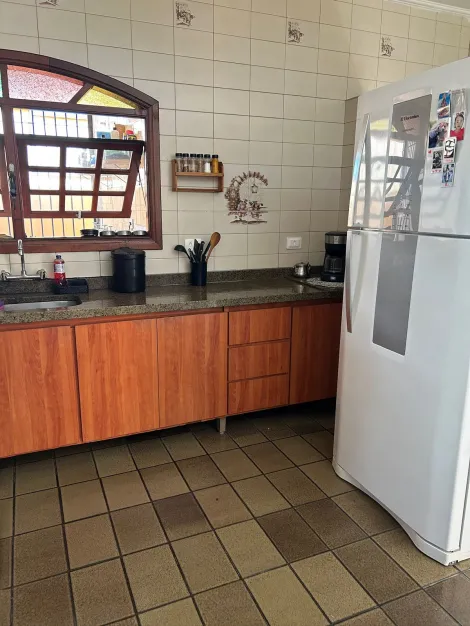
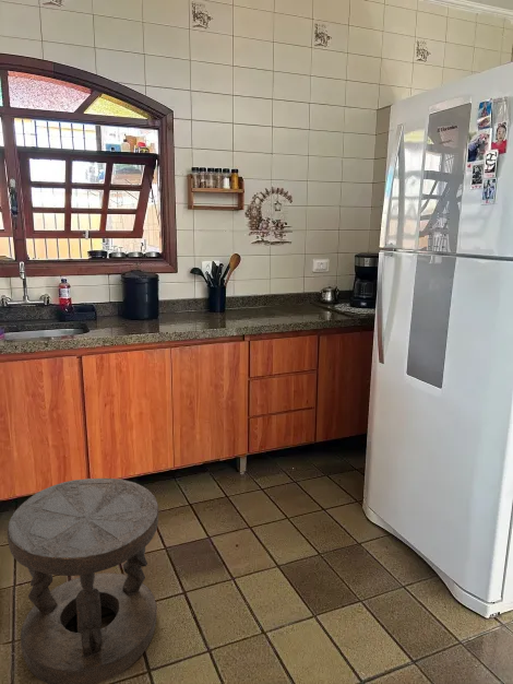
+ stool (90, 574)
